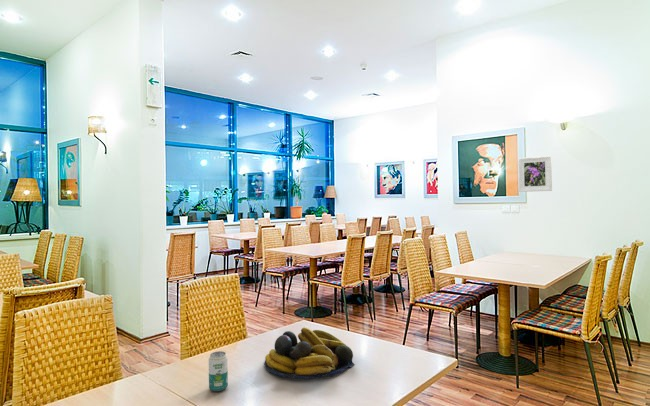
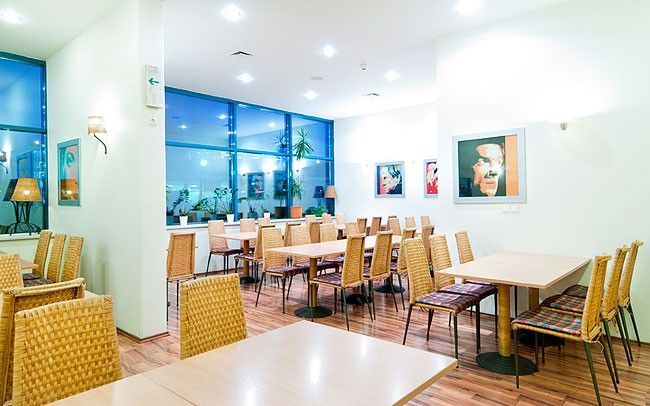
- fruit bowl (308, 346)
- beverage can (218, 371)
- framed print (534, 174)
